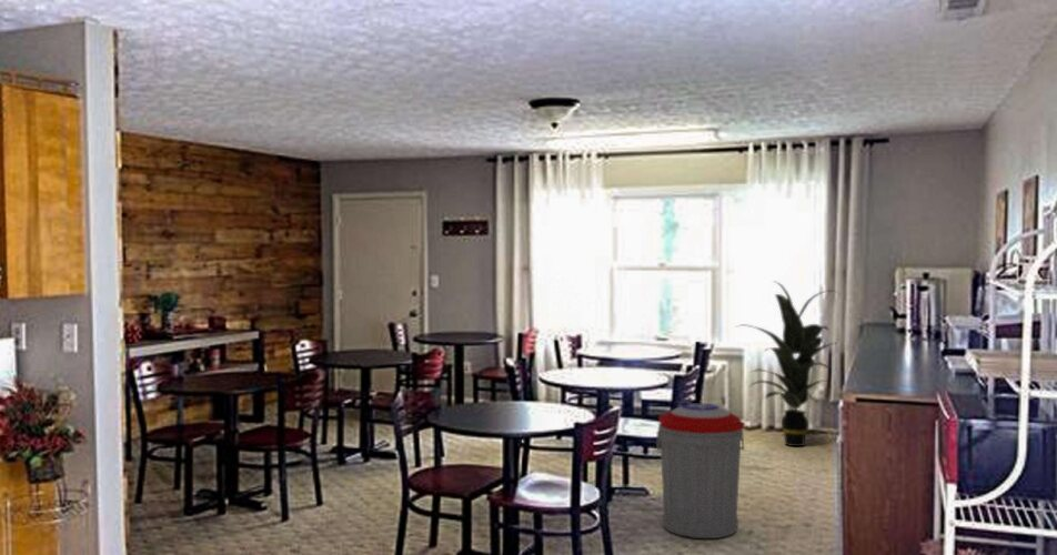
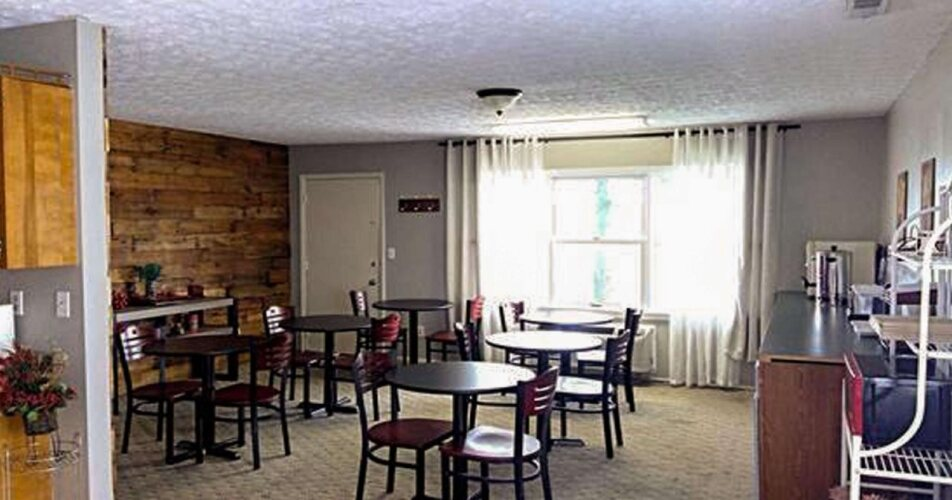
- trash can (699, 466)
- indoor plant (789, 362)
